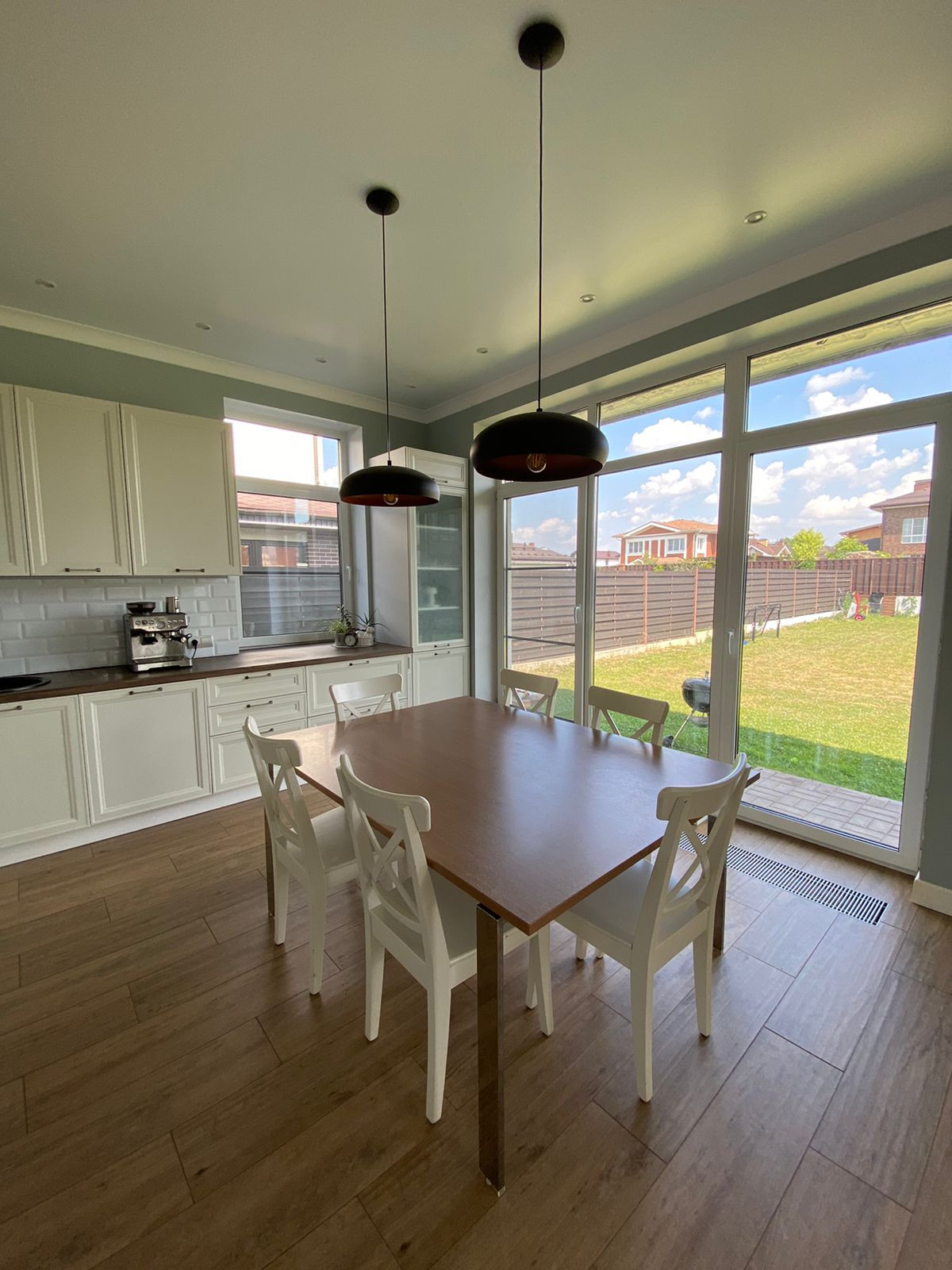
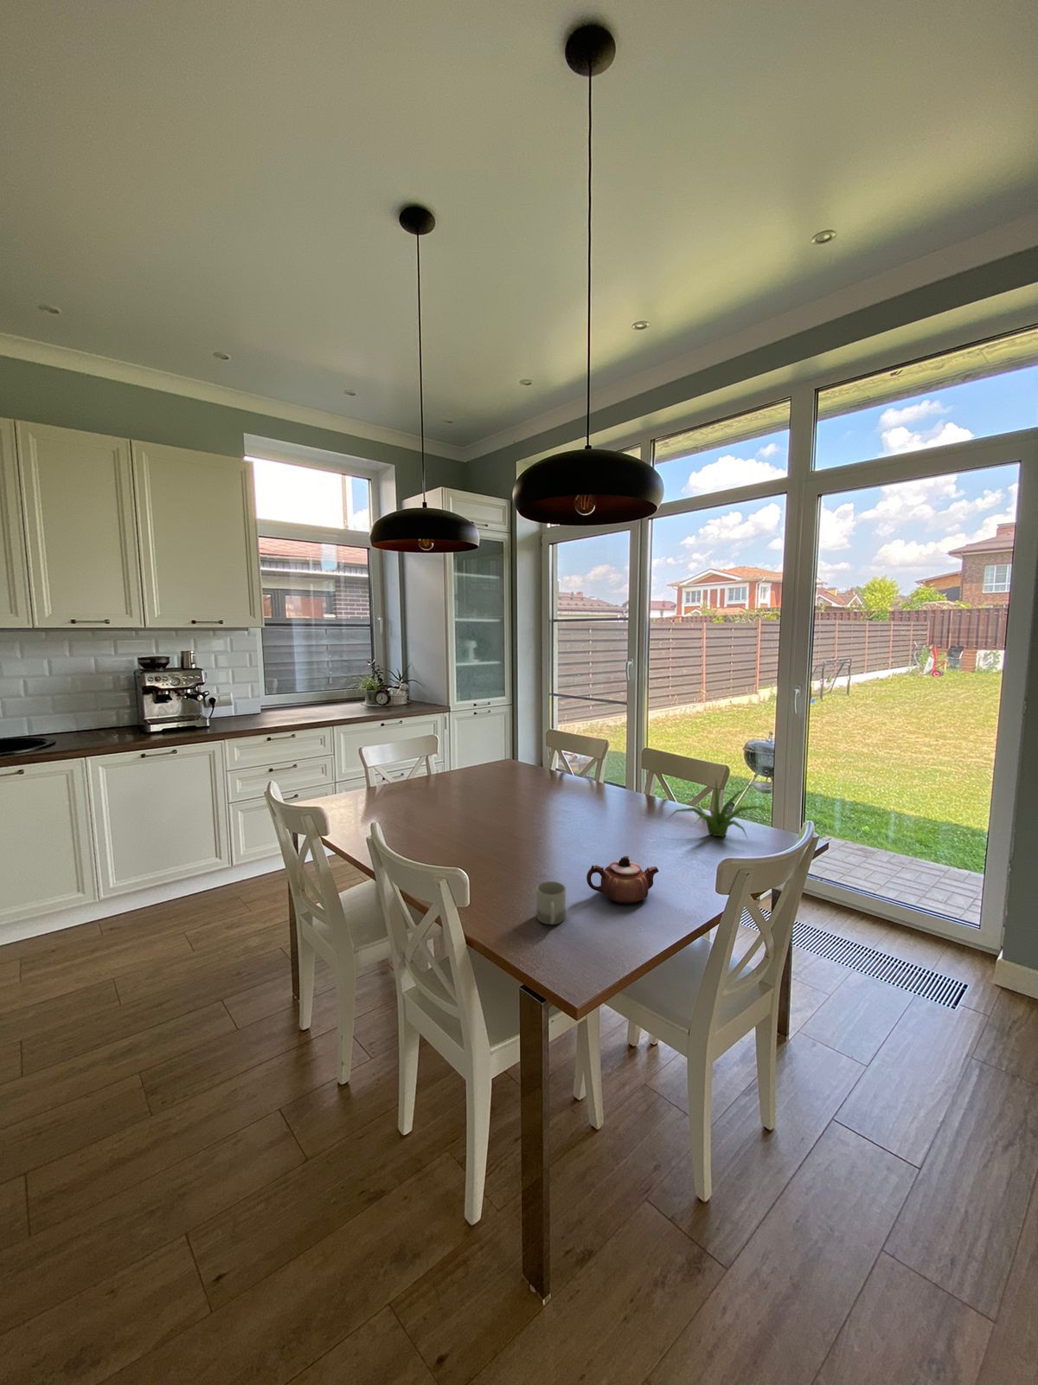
+ plant (723, 808)
+ cup (551, 905)
+ teapot (621, 875)
